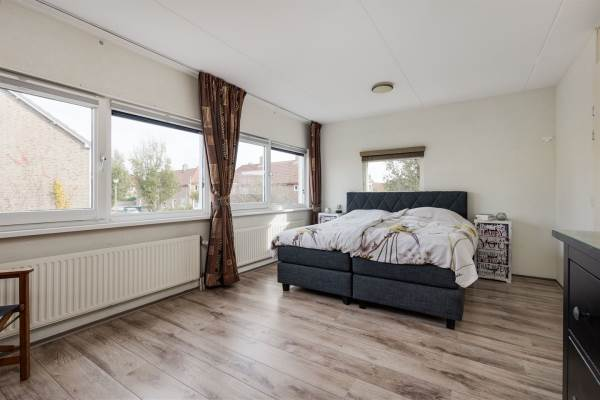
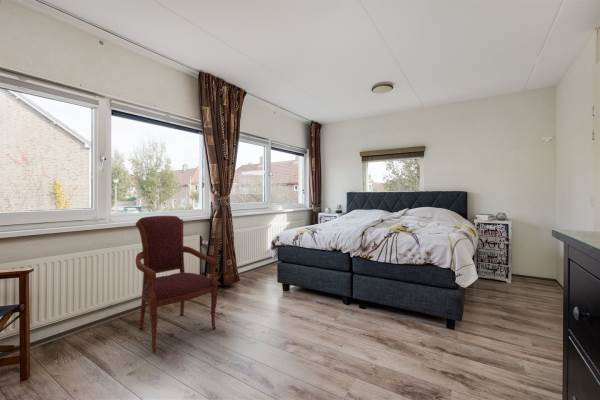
+ armchair (174, 274)
